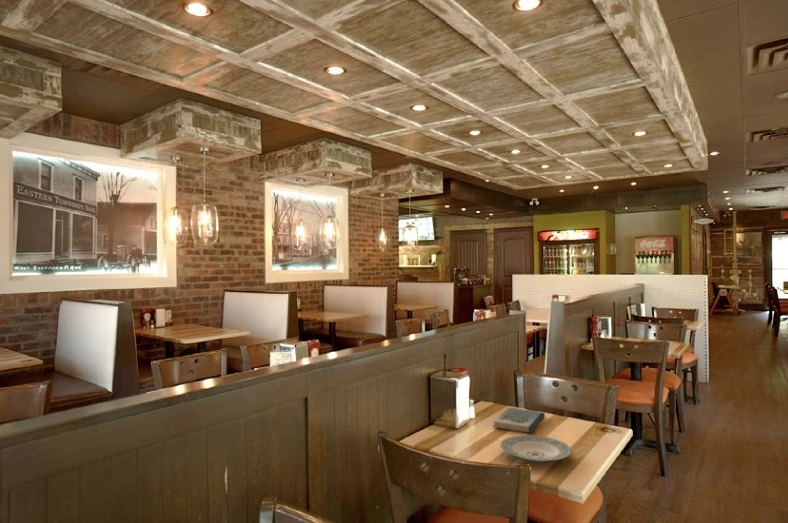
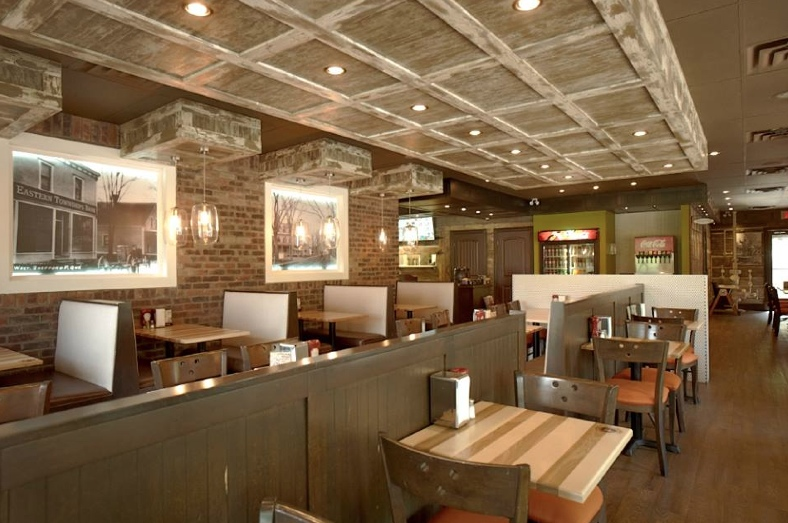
- book (519, 419)
- plate (535, 451)
